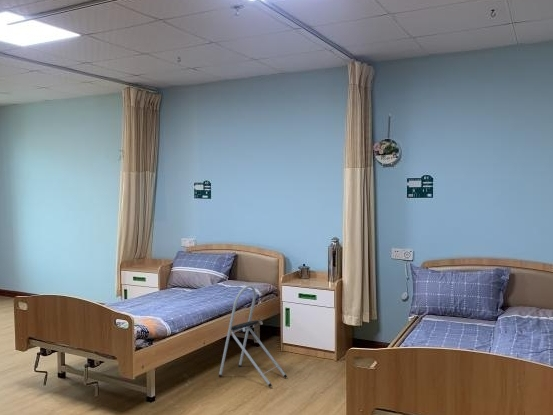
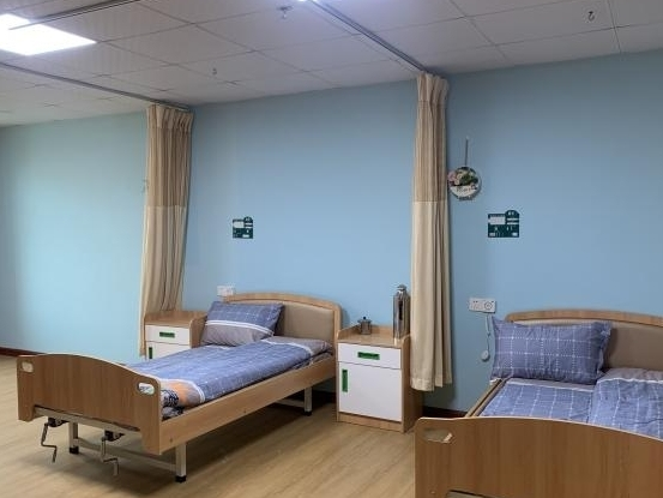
- step stool (253, 332)
